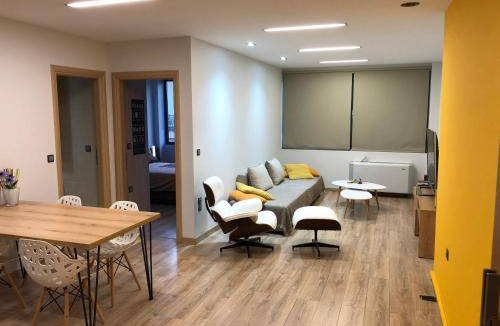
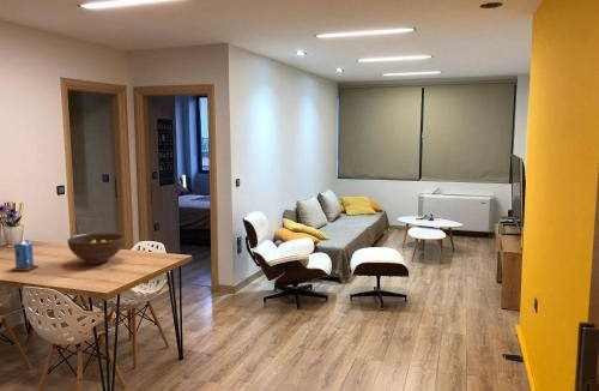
+ fruit bowl (97, 249)
+ candle (24, 253)
